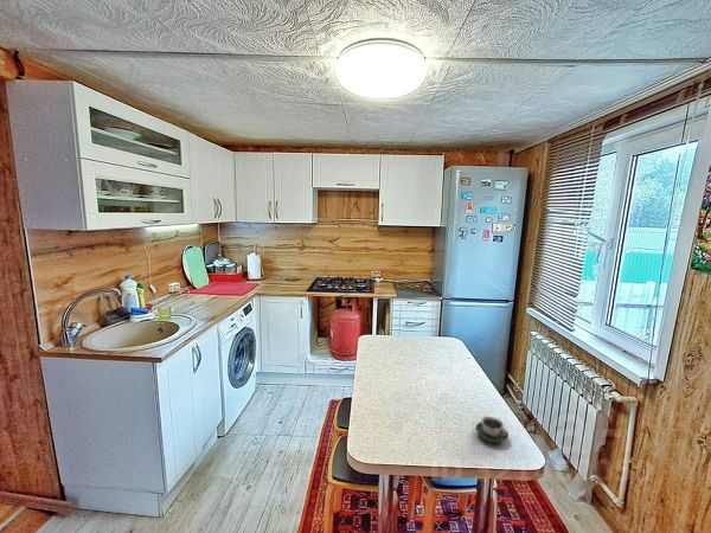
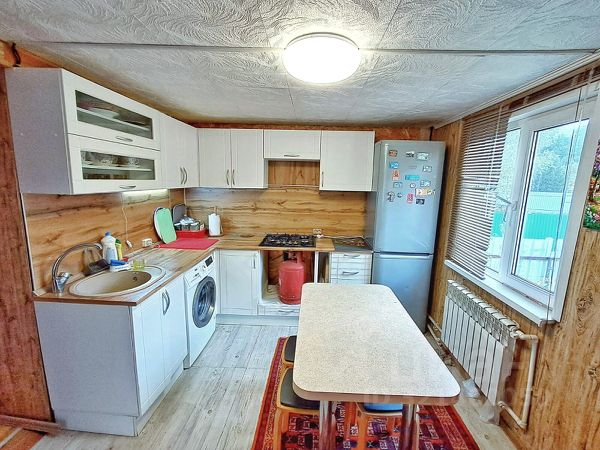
- cup (492, 429)
